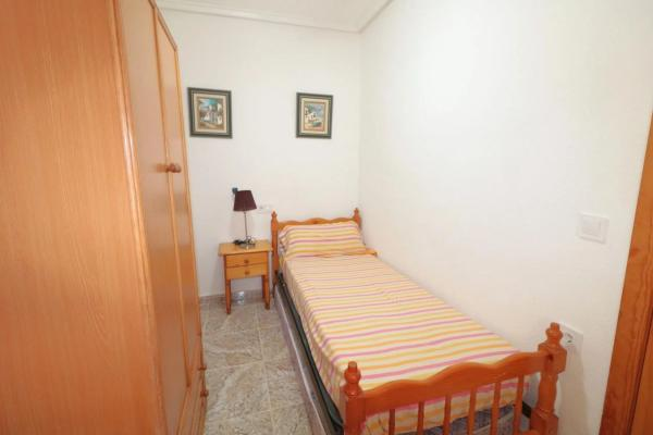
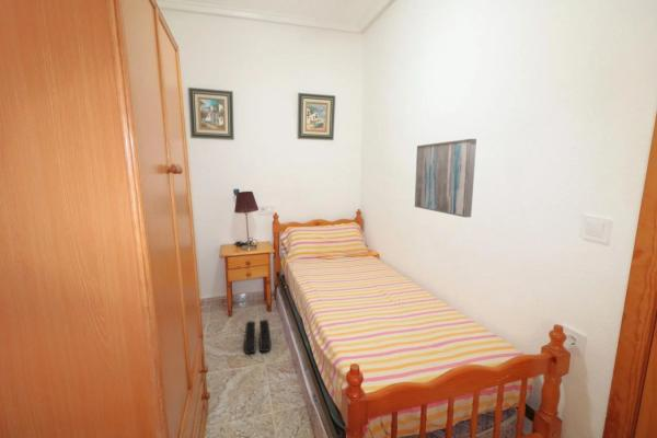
+ wall art (440, 177)
+ boots (260, 334)
